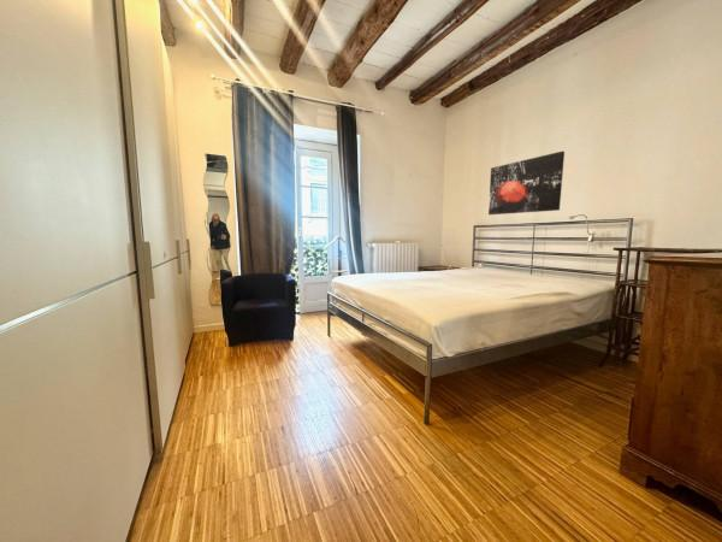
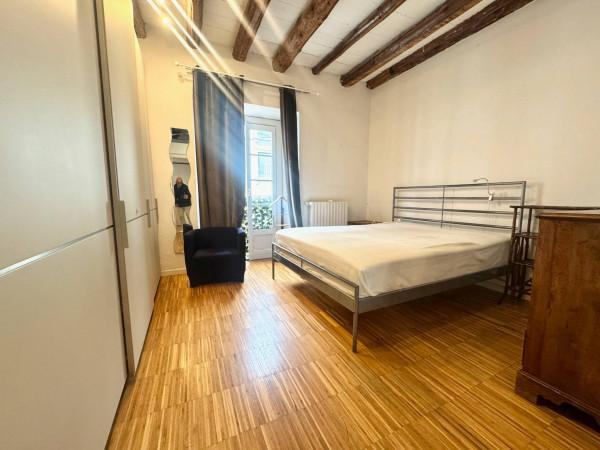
- wall art (521, 187)
